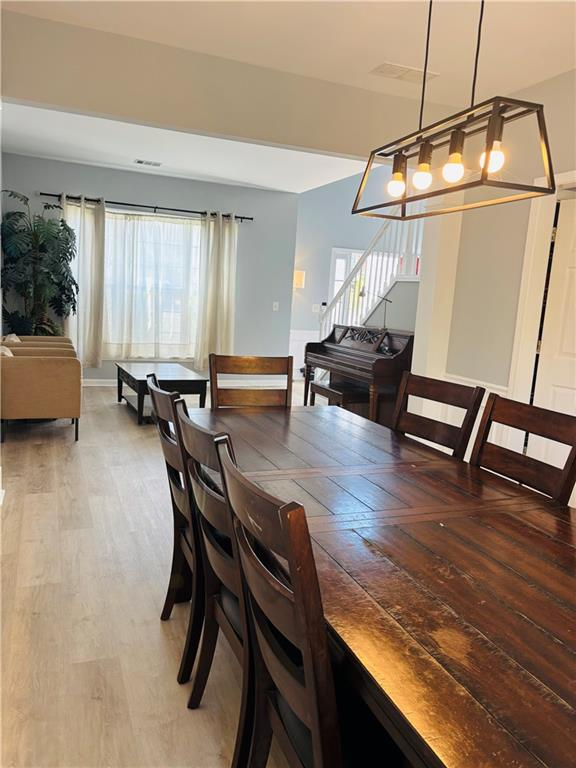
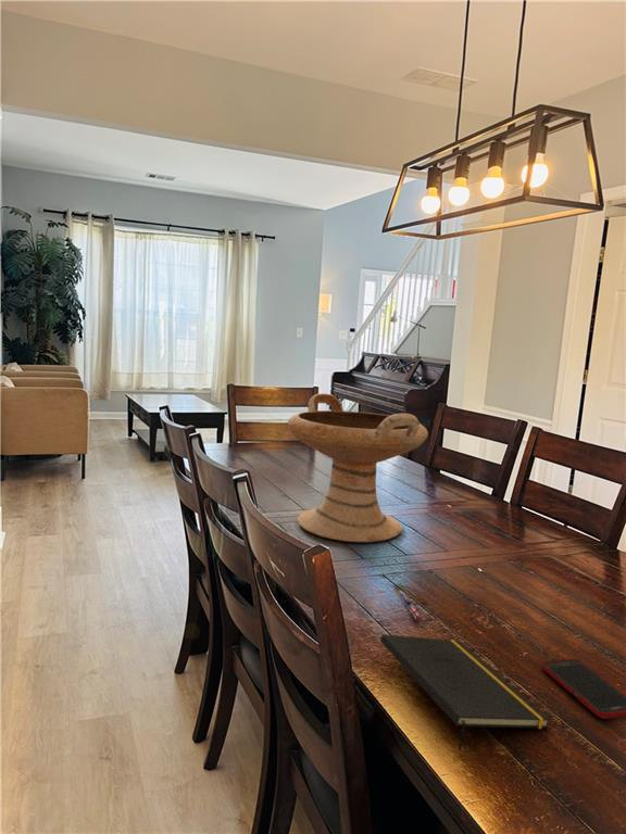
+ decorative bowl (354, 464)
+ pen (409, 604)
+ notepad (458, 677)
+ cell phone (588, 686)
